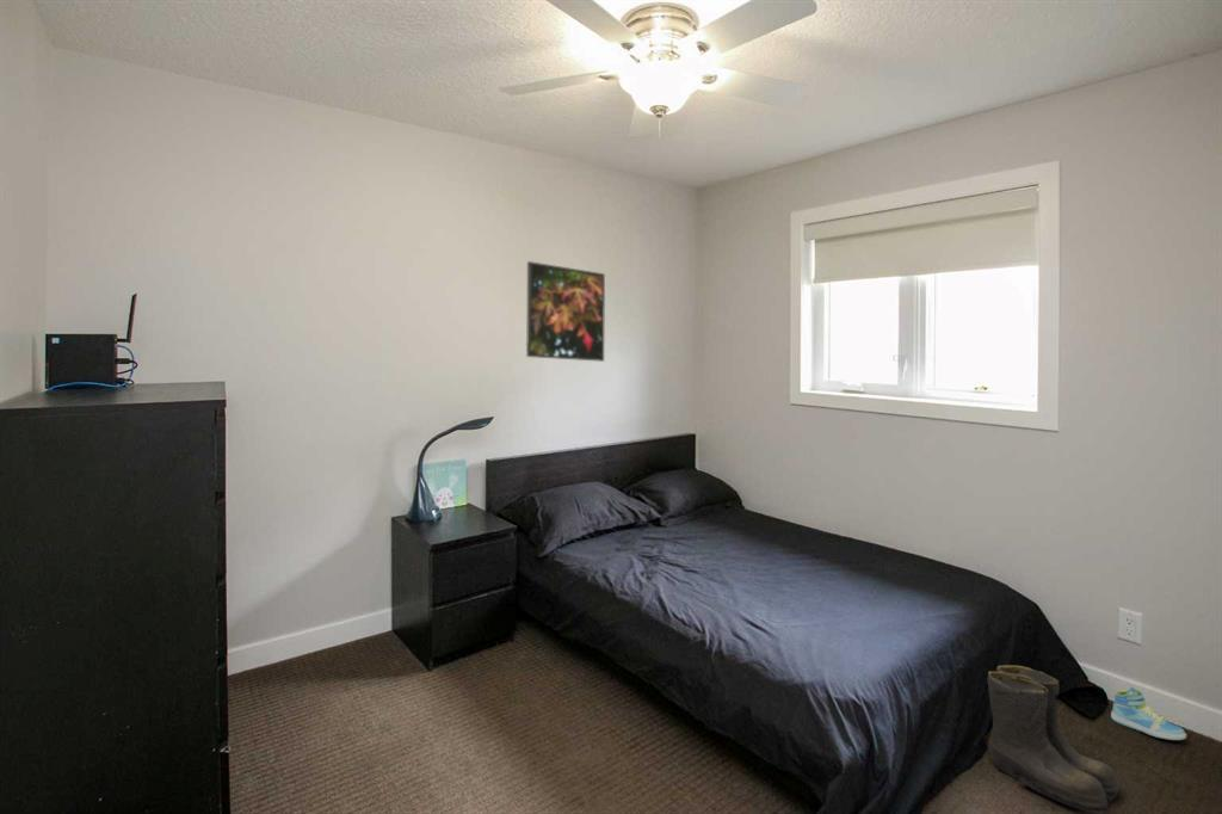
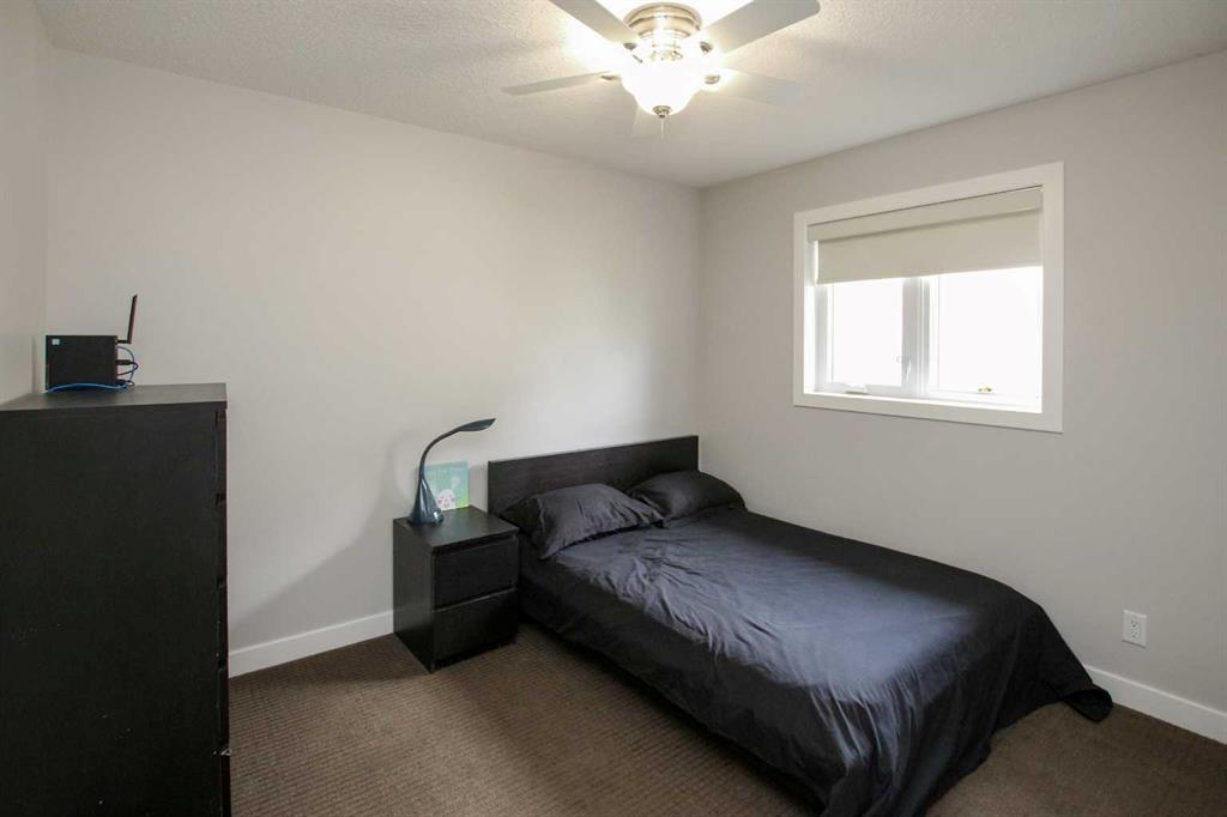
- sneaker (1147, 710)
- boots (1049, 732)
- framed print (567, 313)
